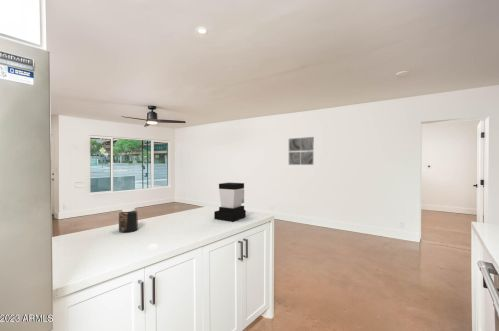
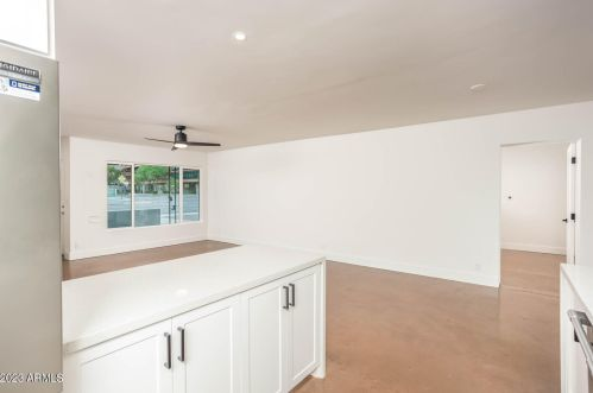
- coffee maker (231, 200)
- jar (128, 219)
- wall art (300, 150)
